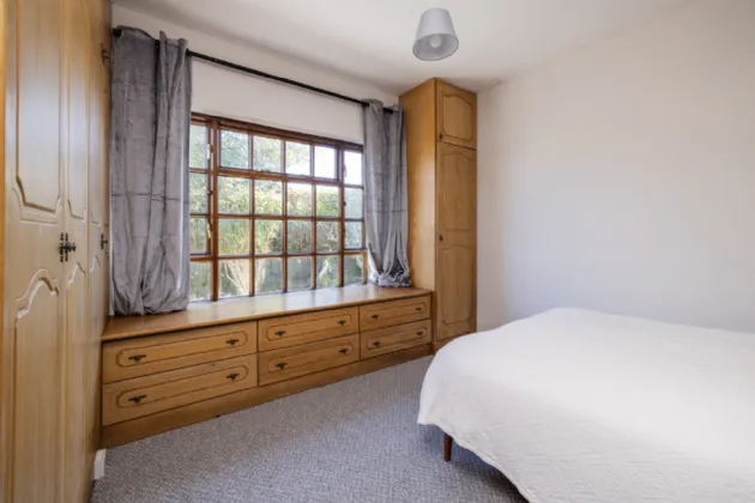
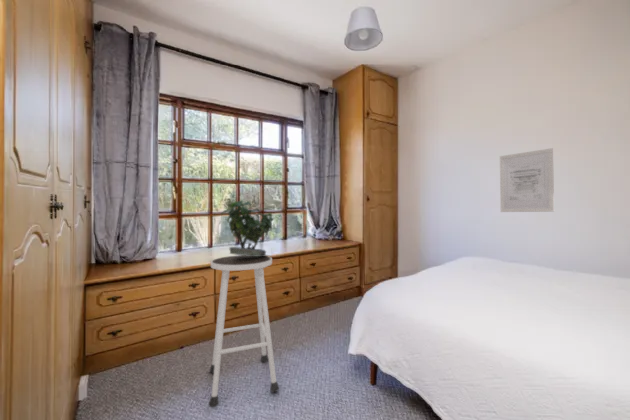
+ stool (242, 326)
+ wall art (525, 182)
+ potted plant (244, 231)
